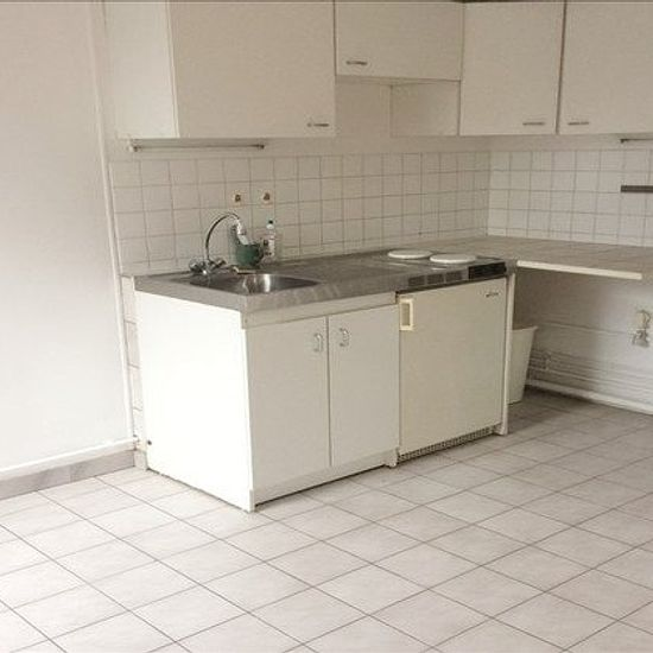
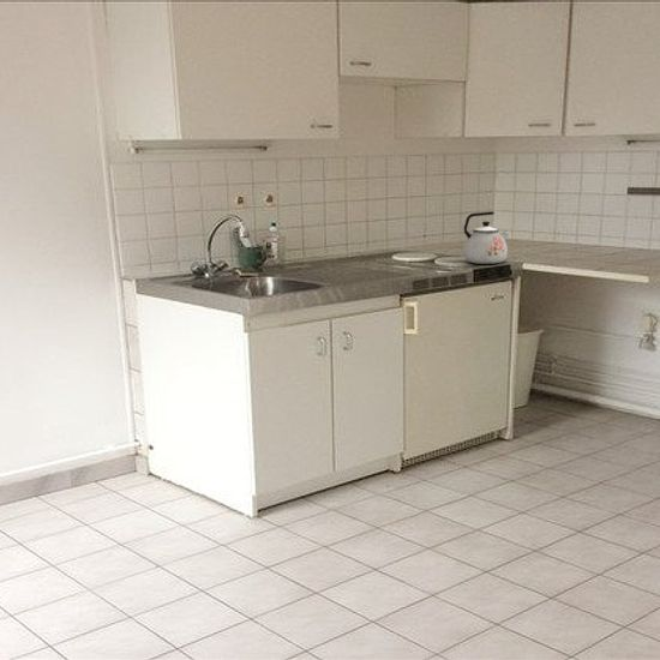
+ kettle (486, 236)
